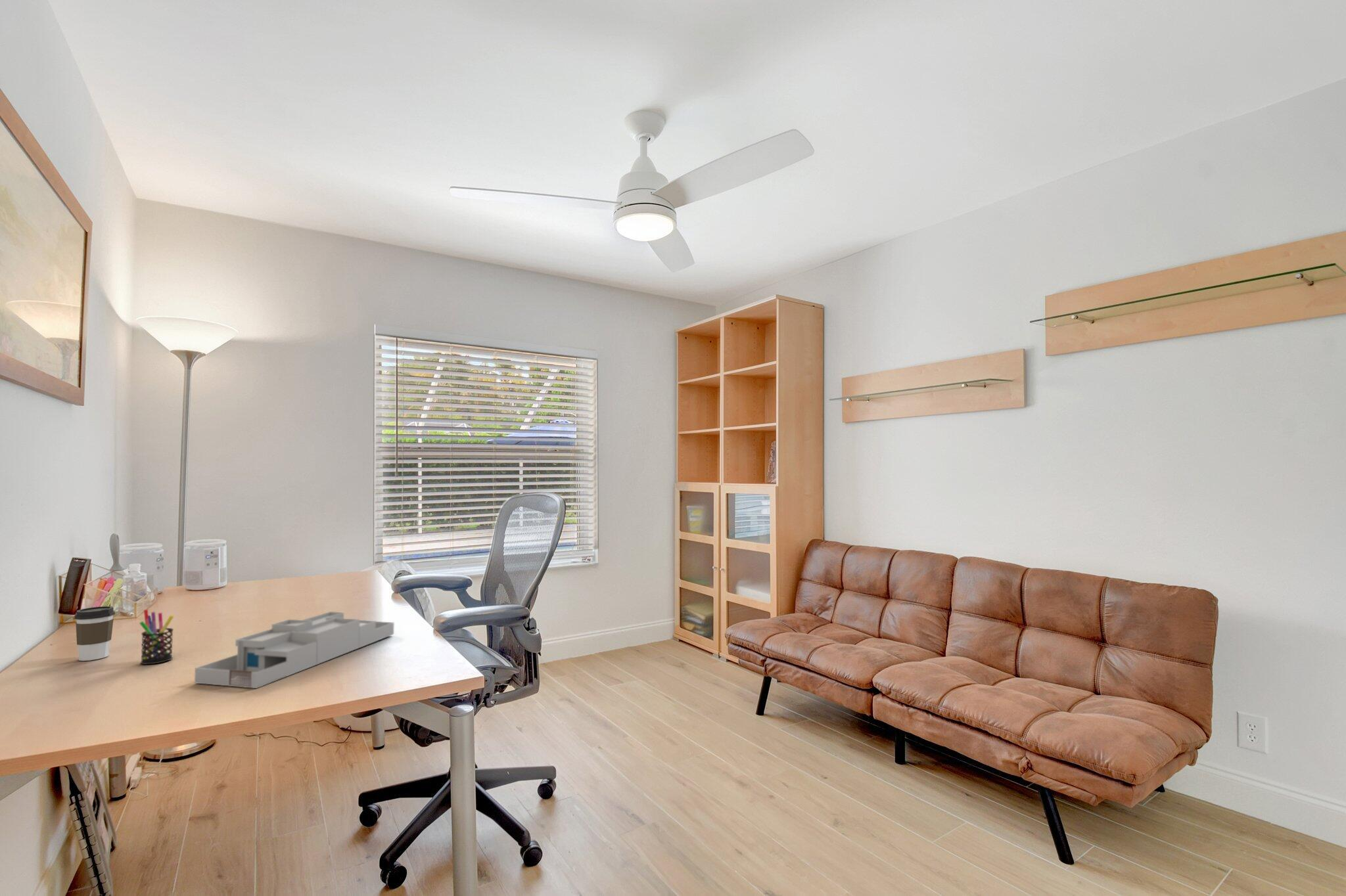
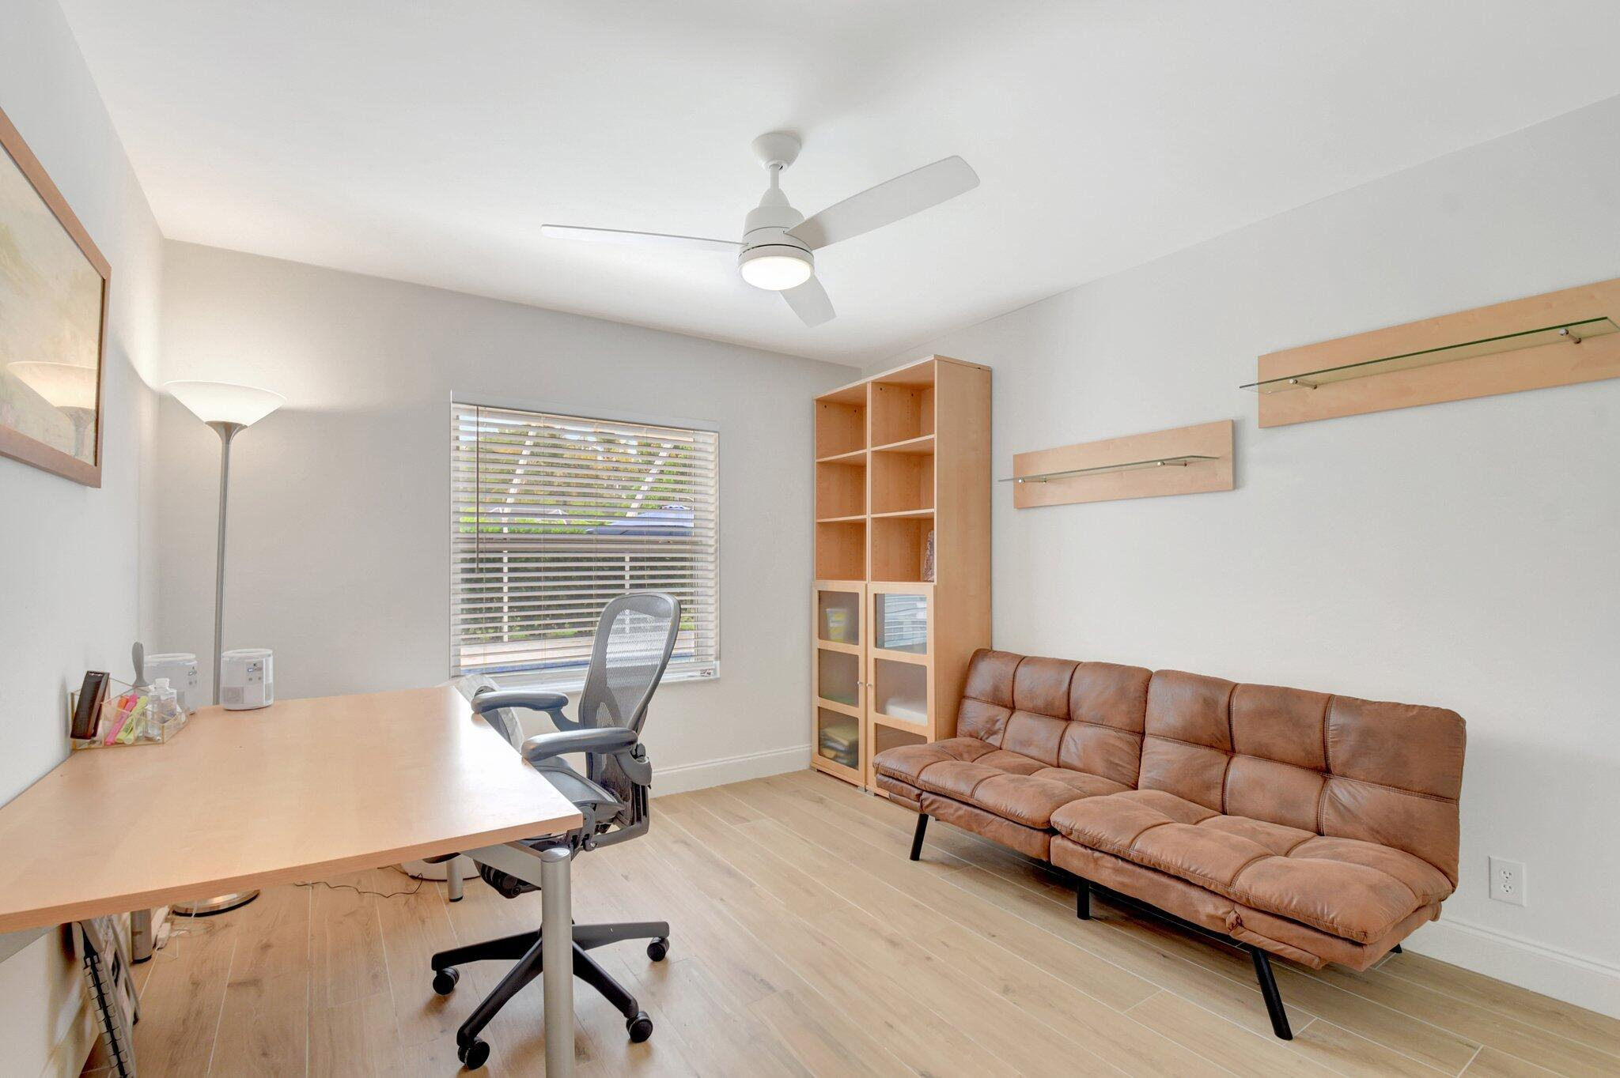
- desk organizer (308, 638)
- coffee cup (94, 633)
- pen holder (153, 635)
